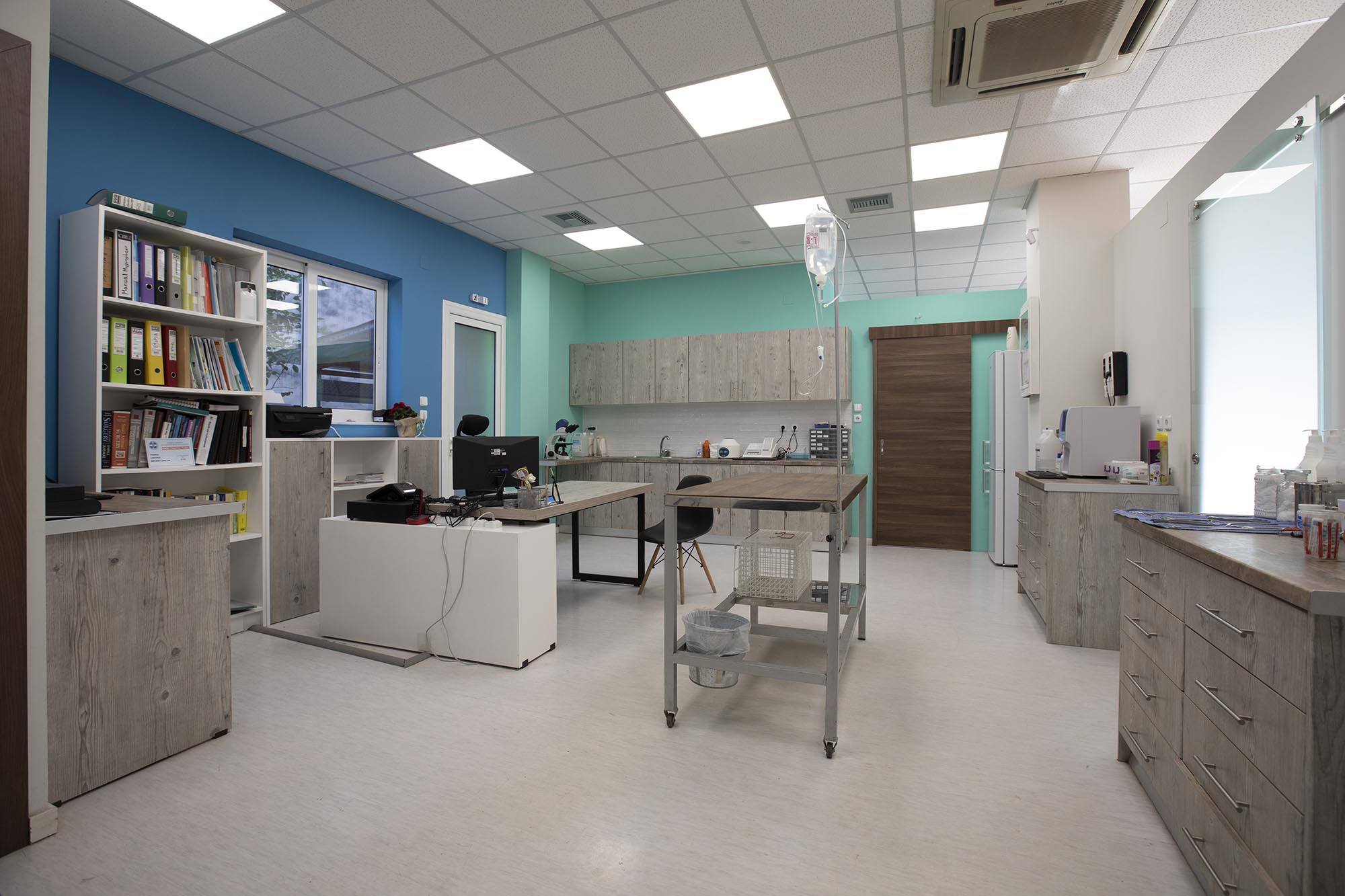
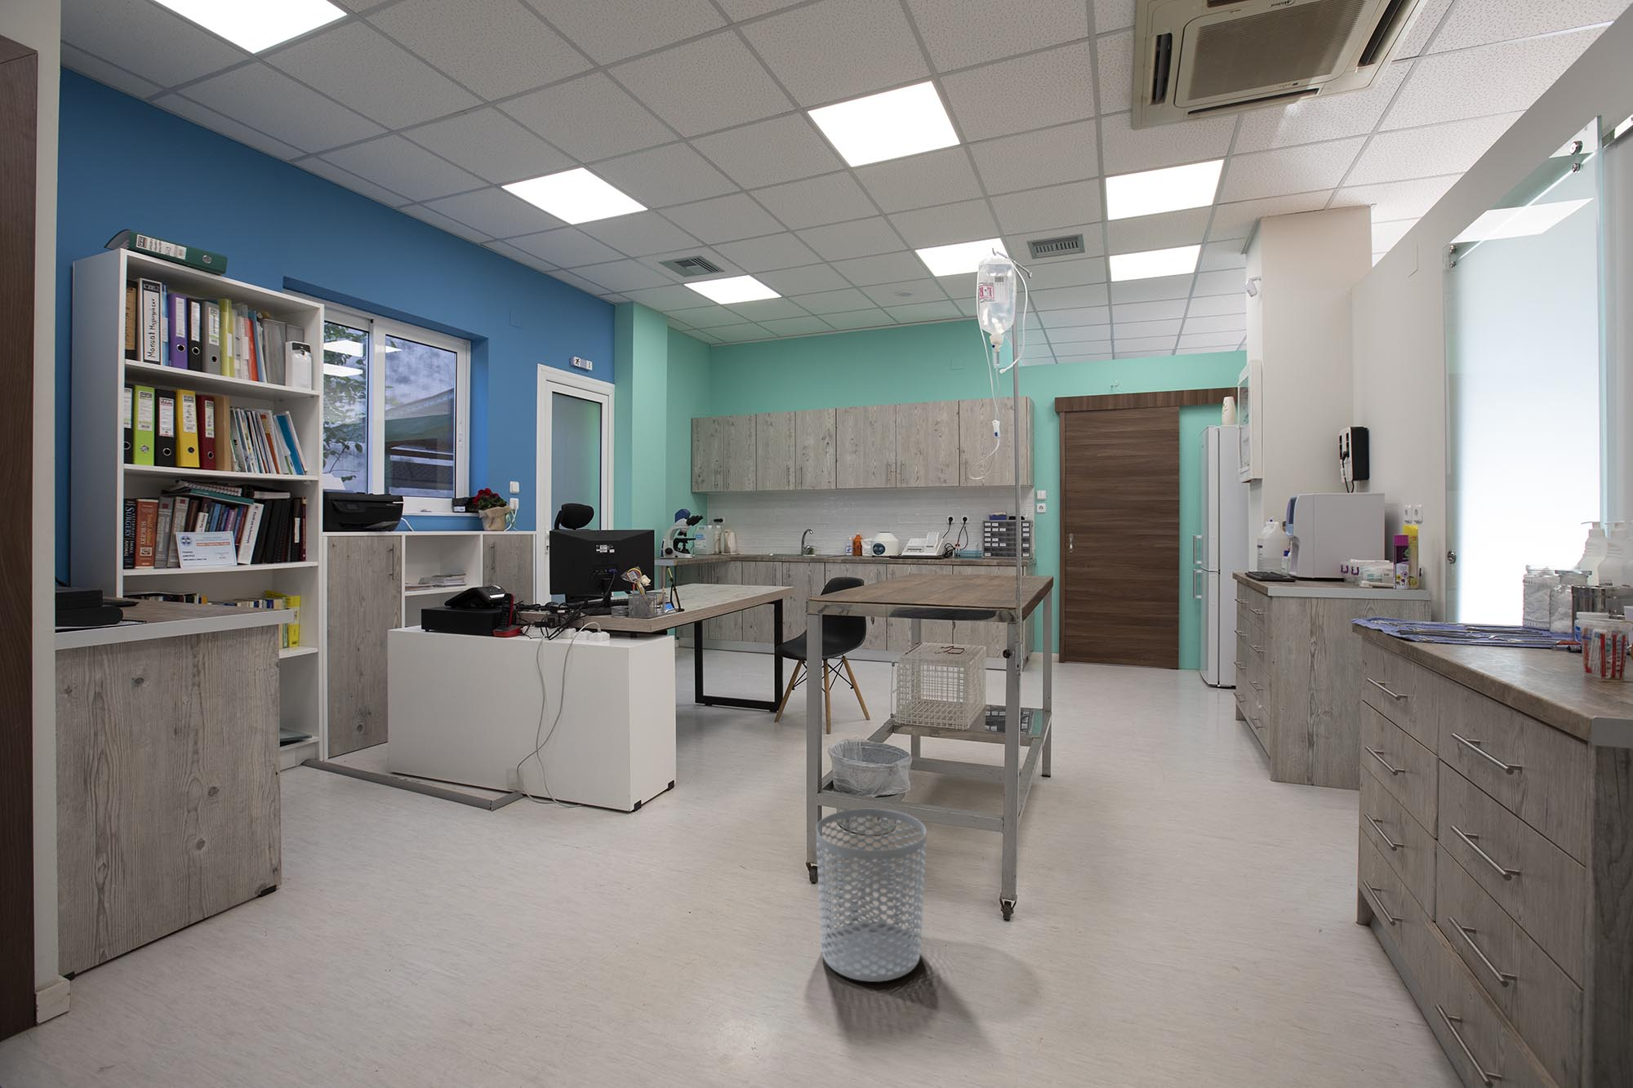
+ waste bin (871, 891)
